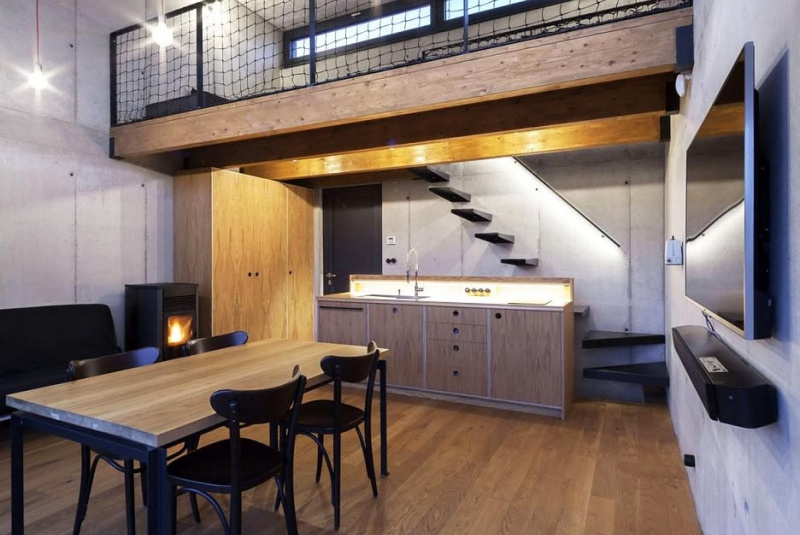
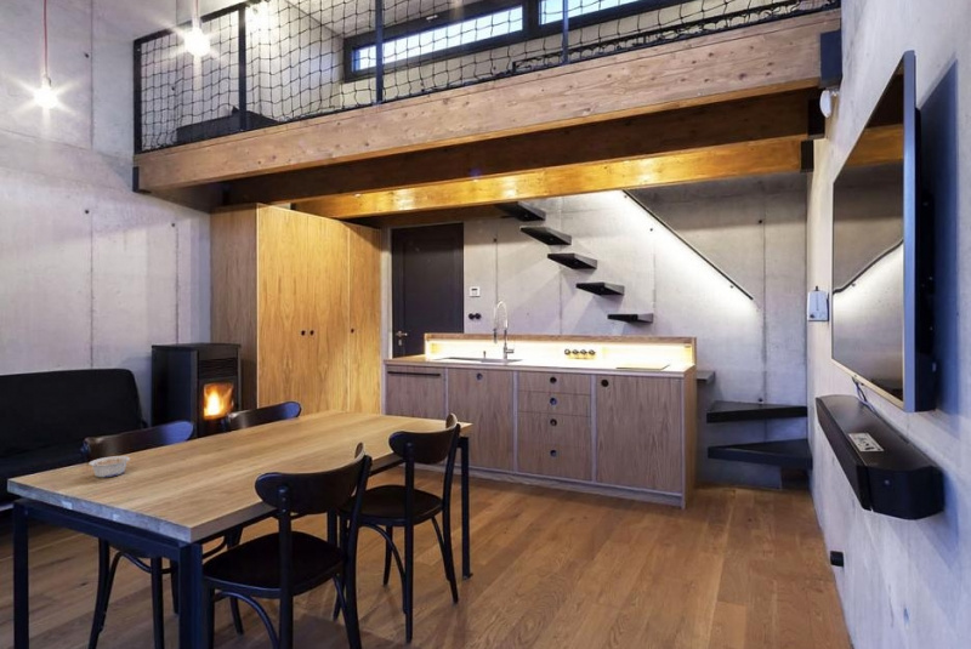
+ legume (109, 466)
